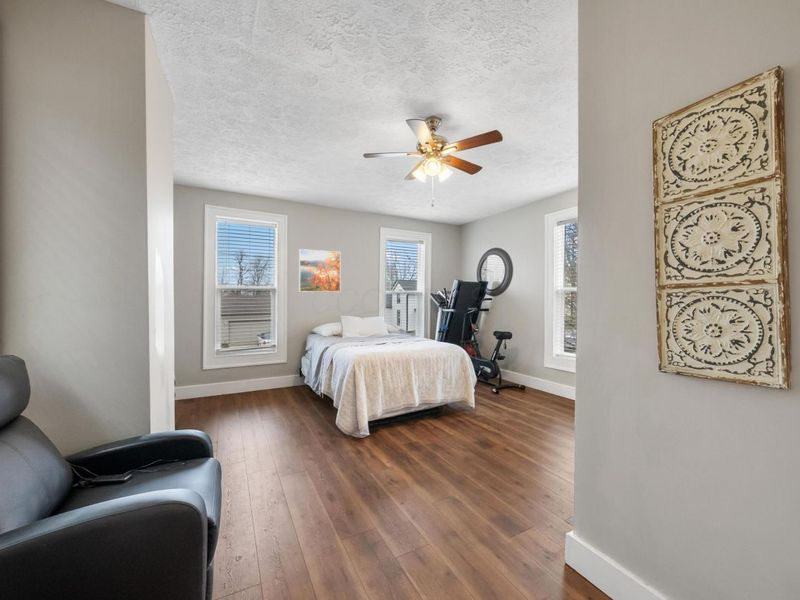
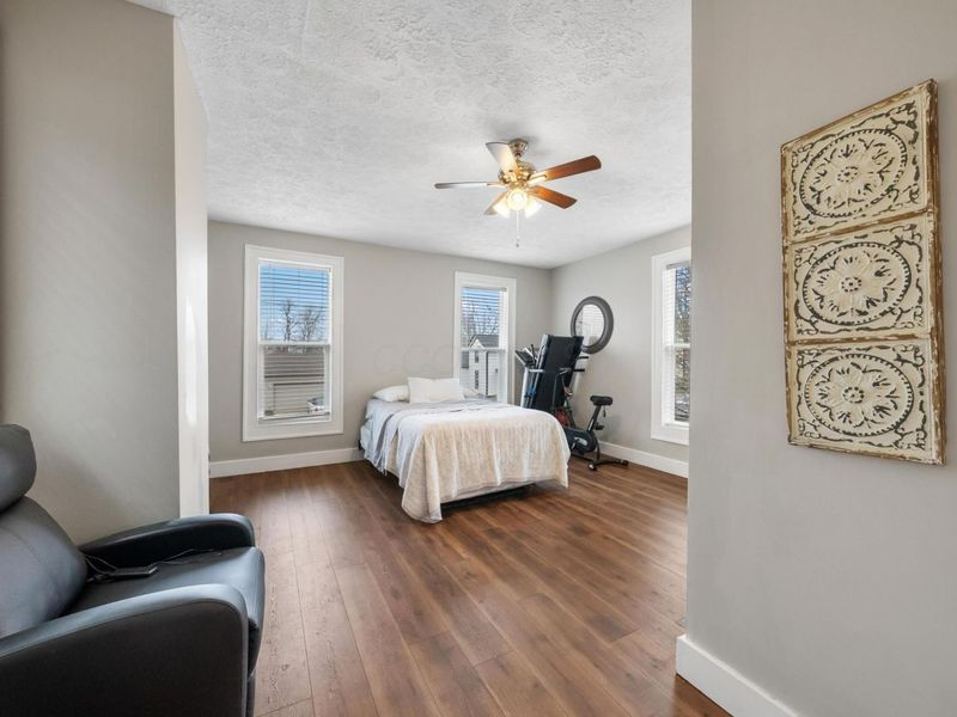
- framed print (320, 271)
